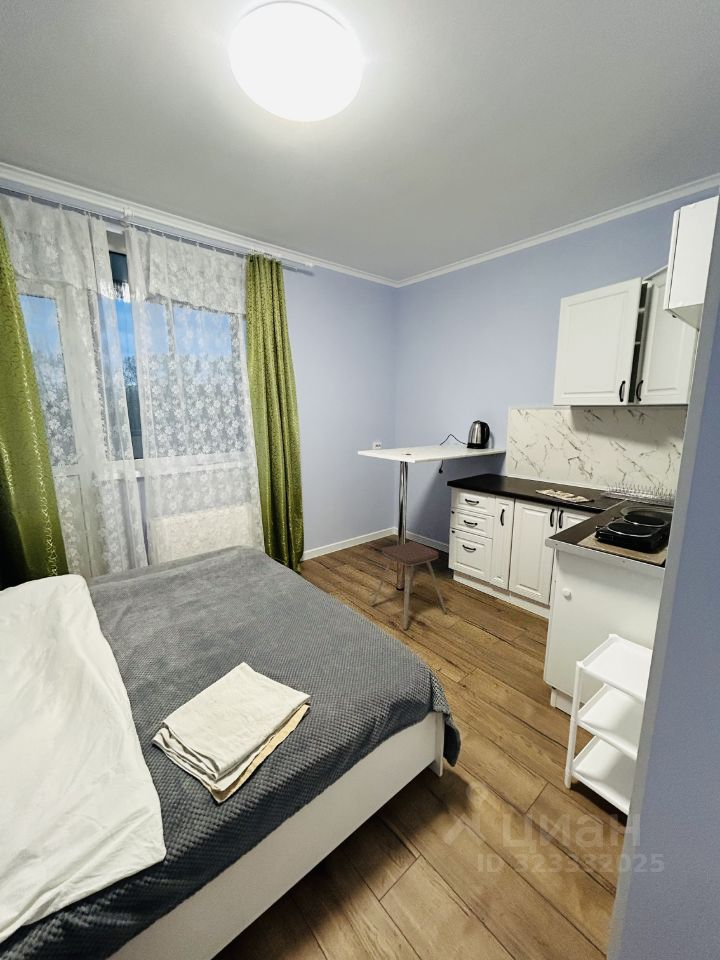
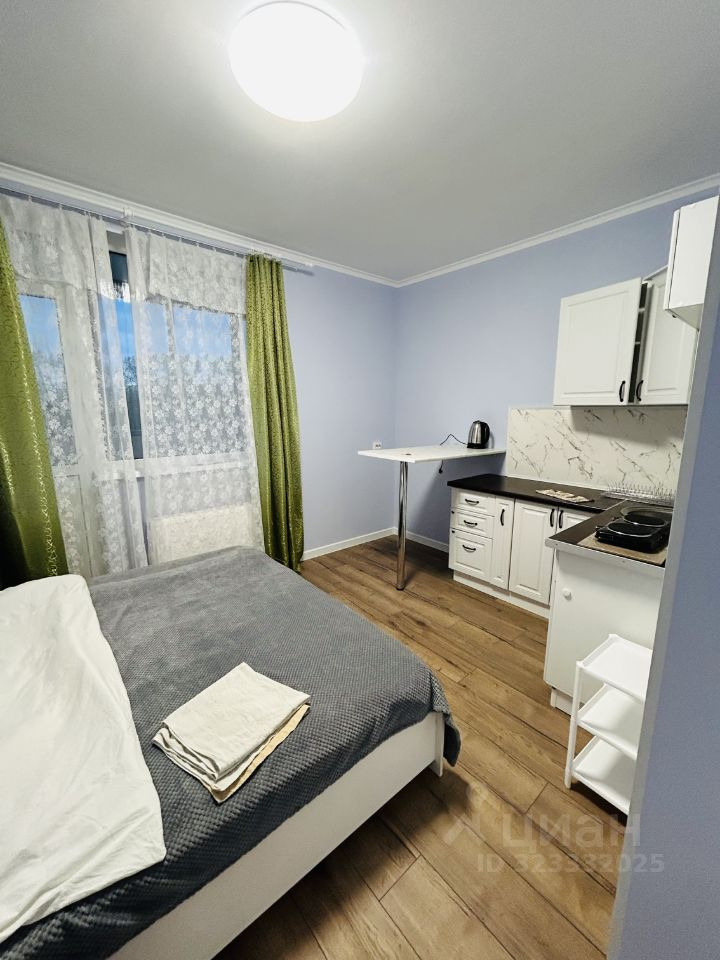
- music stool (409, 580)
